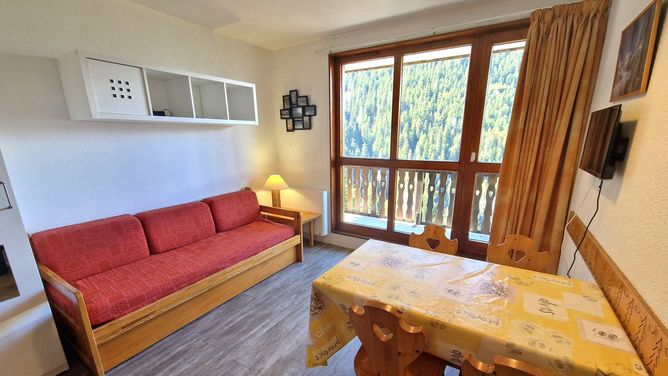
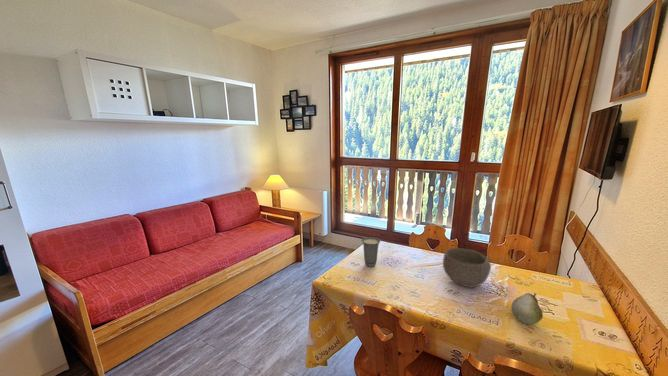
+ bowl (465, 269)
+ fruit (526, 307)
+ cup (370, 252)
